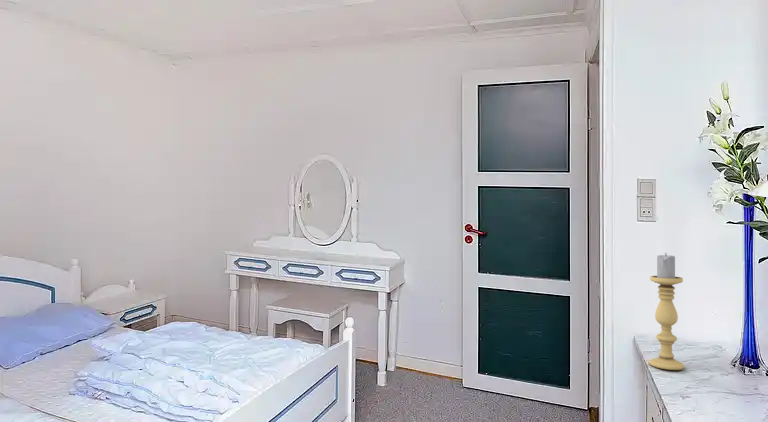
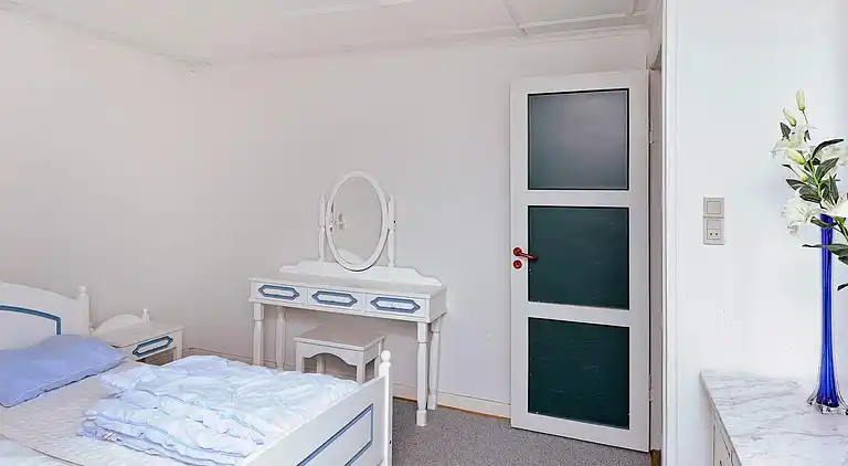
- candle holder (666, 309)
